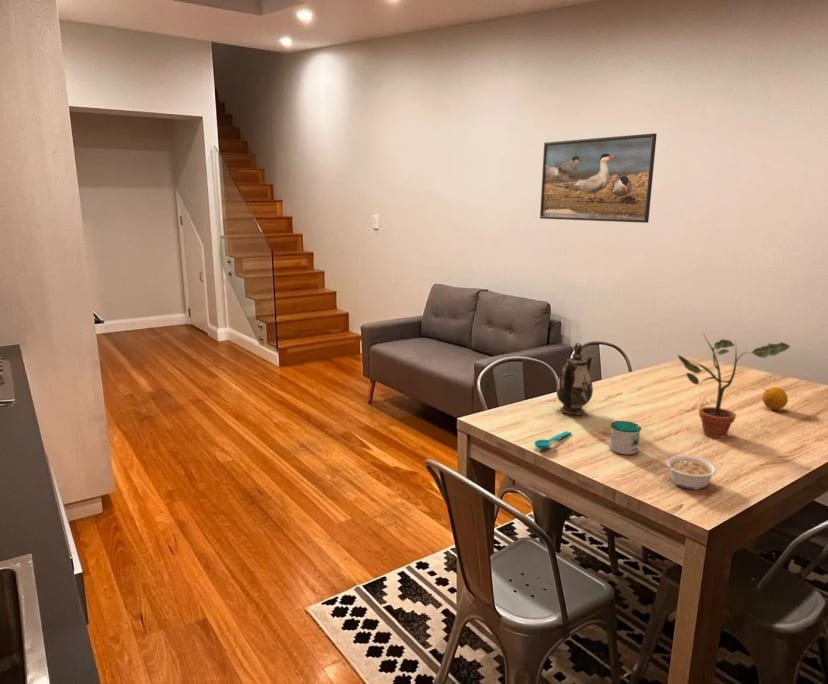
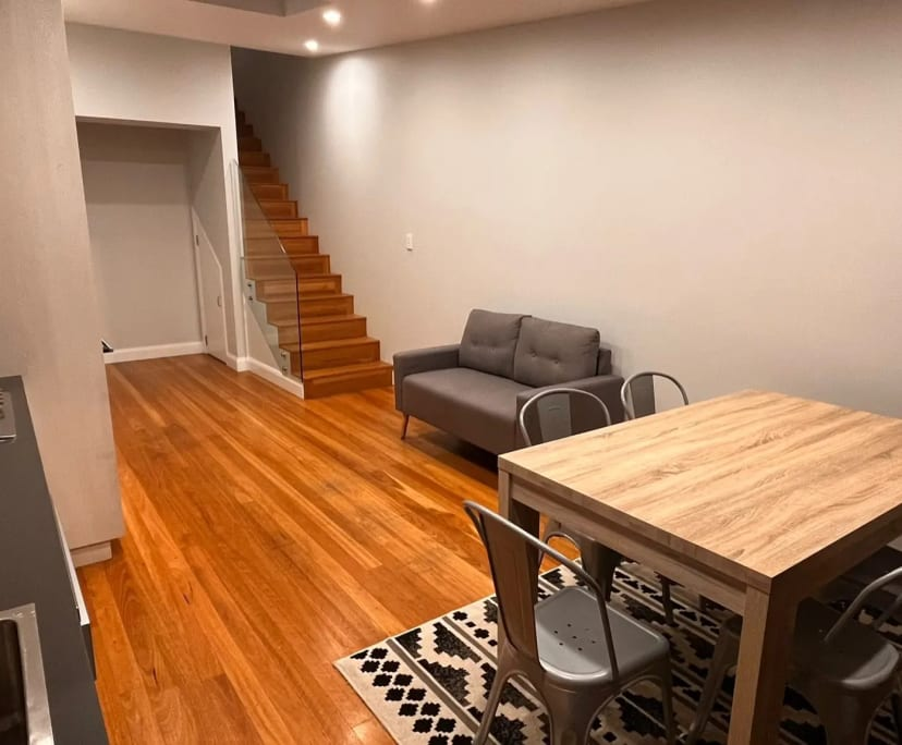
- spoon (553, 438)
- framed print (592, 180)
- potted plant (727, 384)
- teapot (576, 377)
- mug (626, 436)
- fruit (775, 398)
- legume (689, 472)
